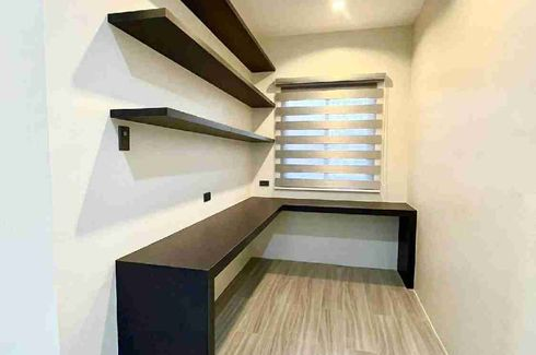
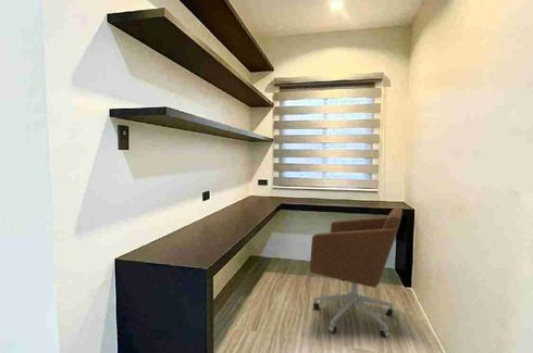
+ office chair (357, 263)
